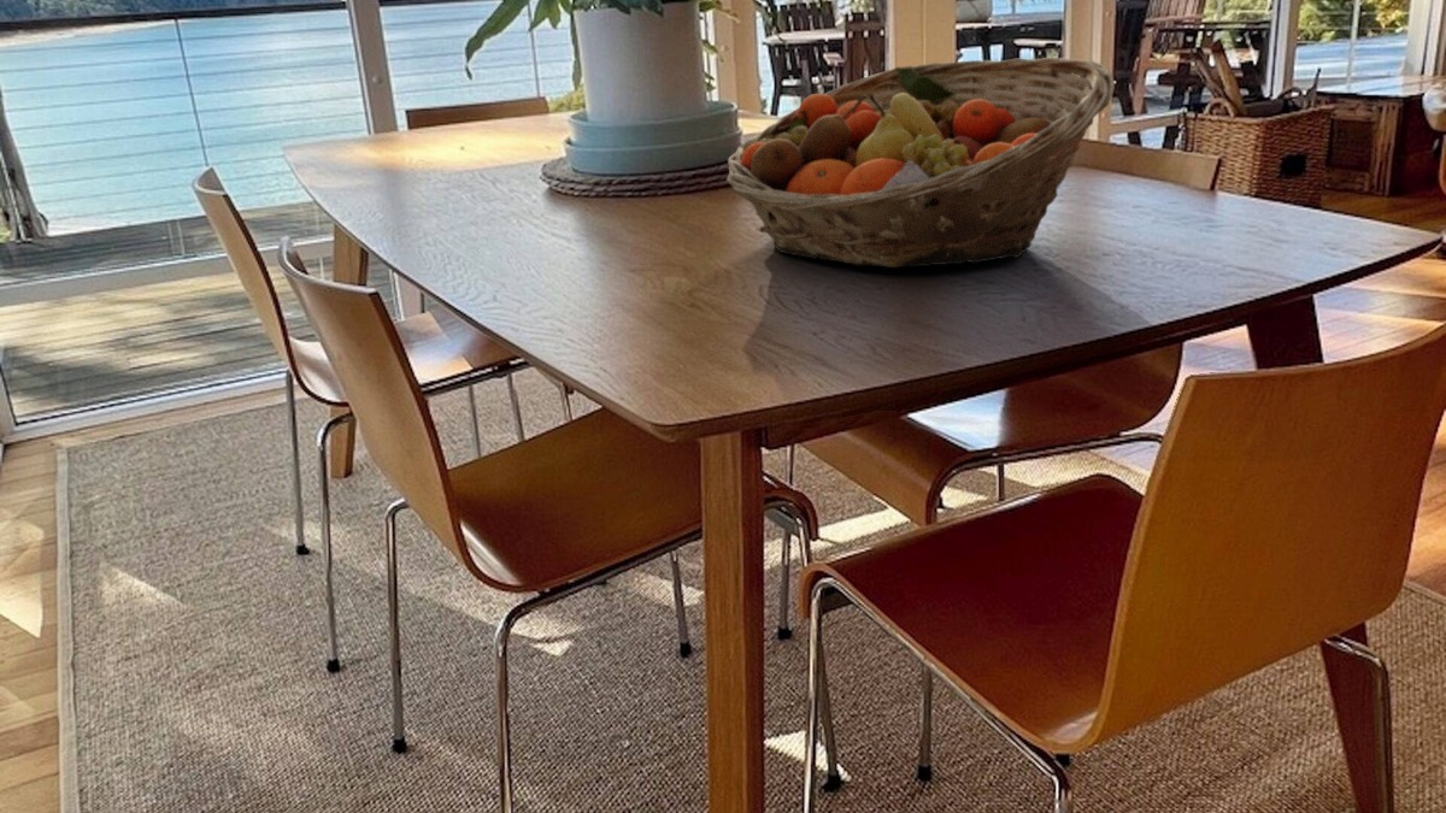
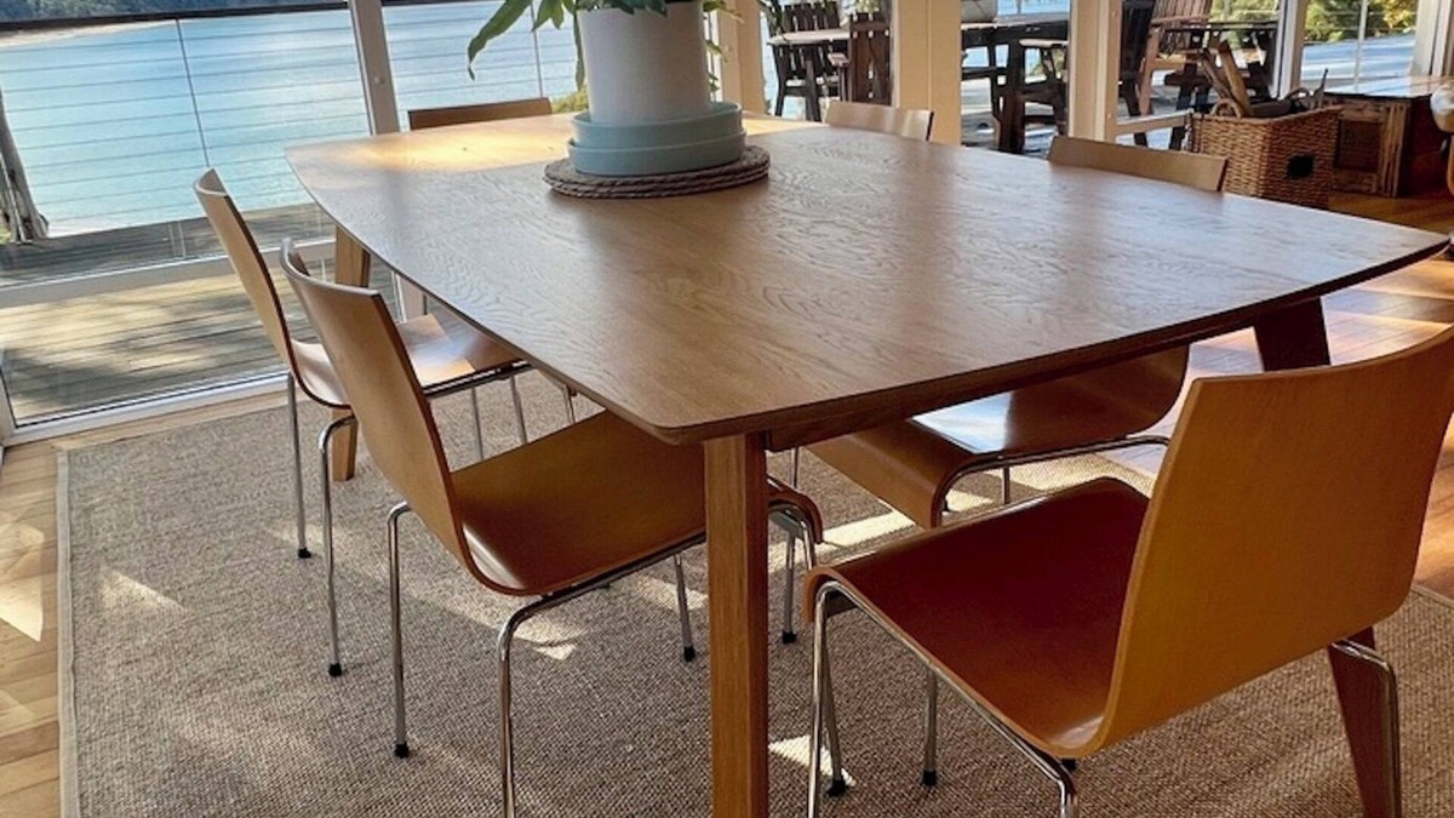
- fruit basket (909, 155)
